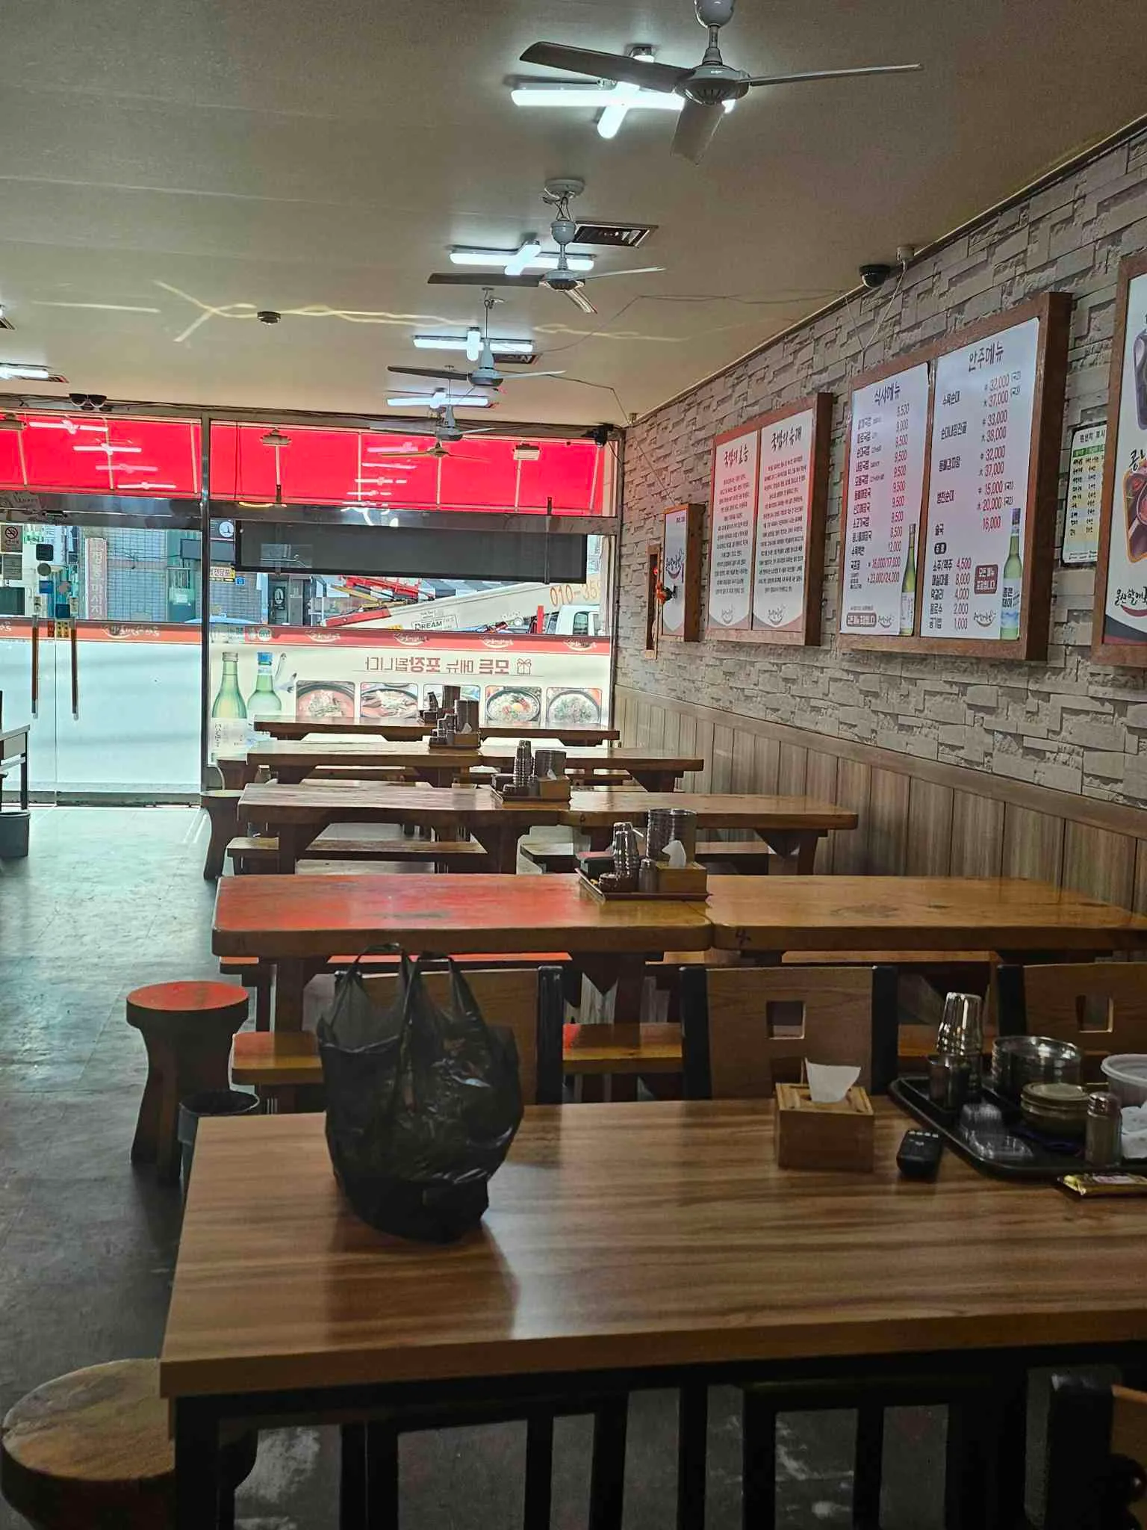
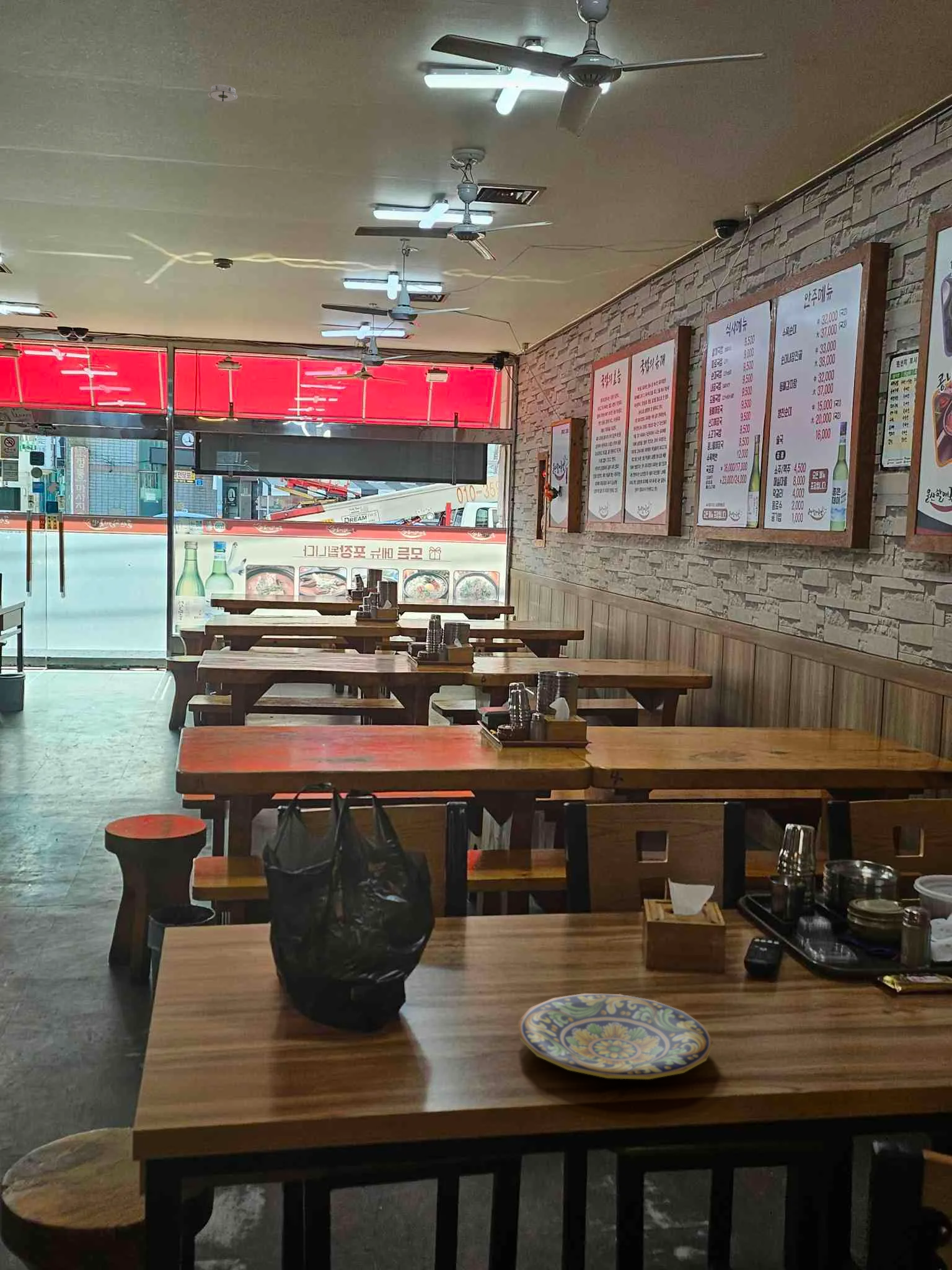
+ plate (614, 1041)
+ smoke detector (222, 92)
